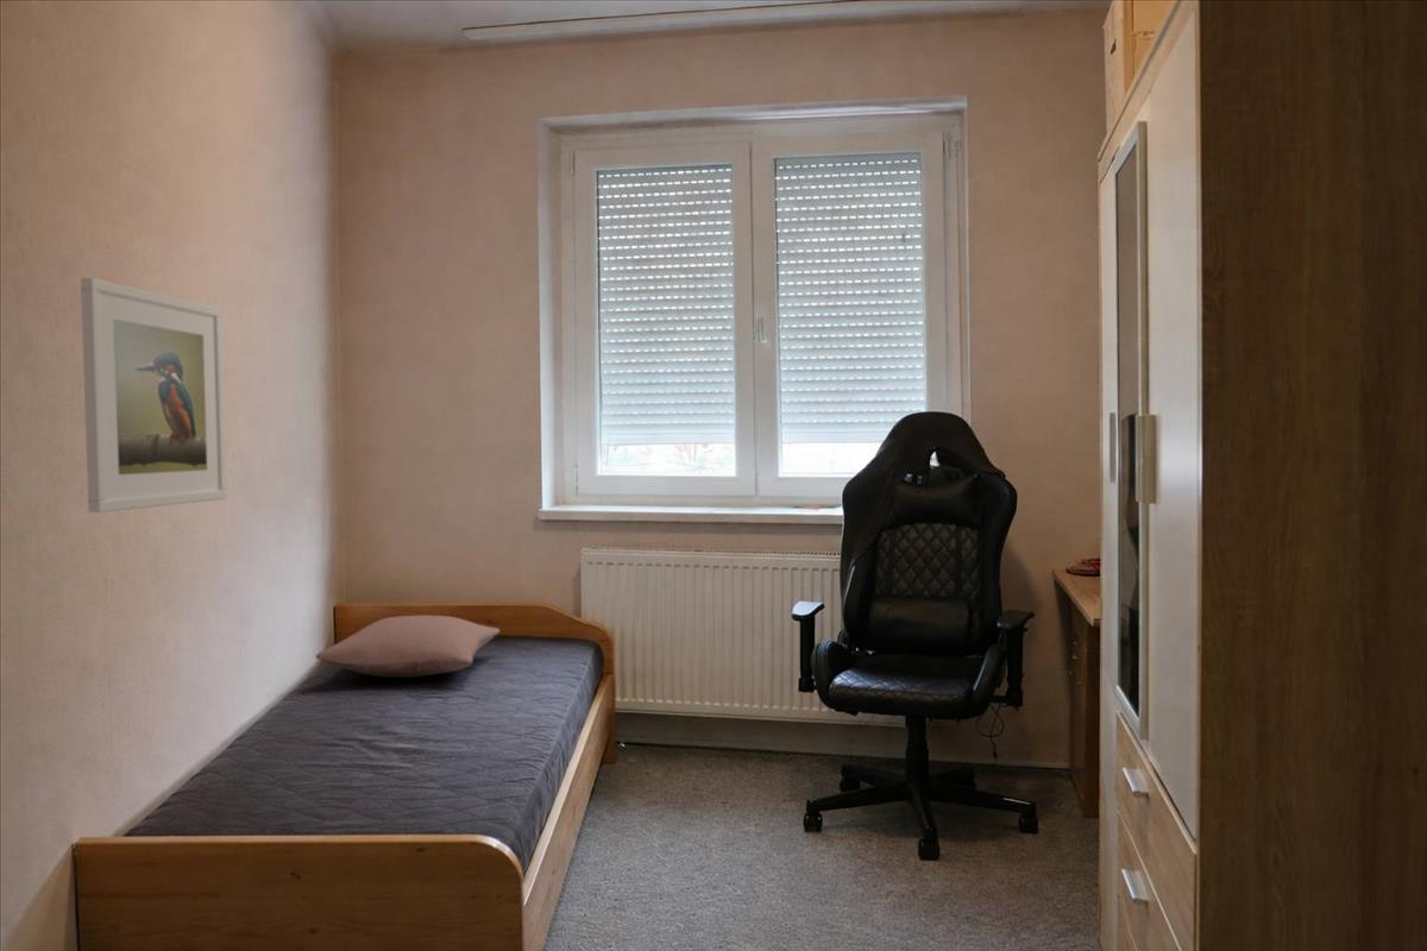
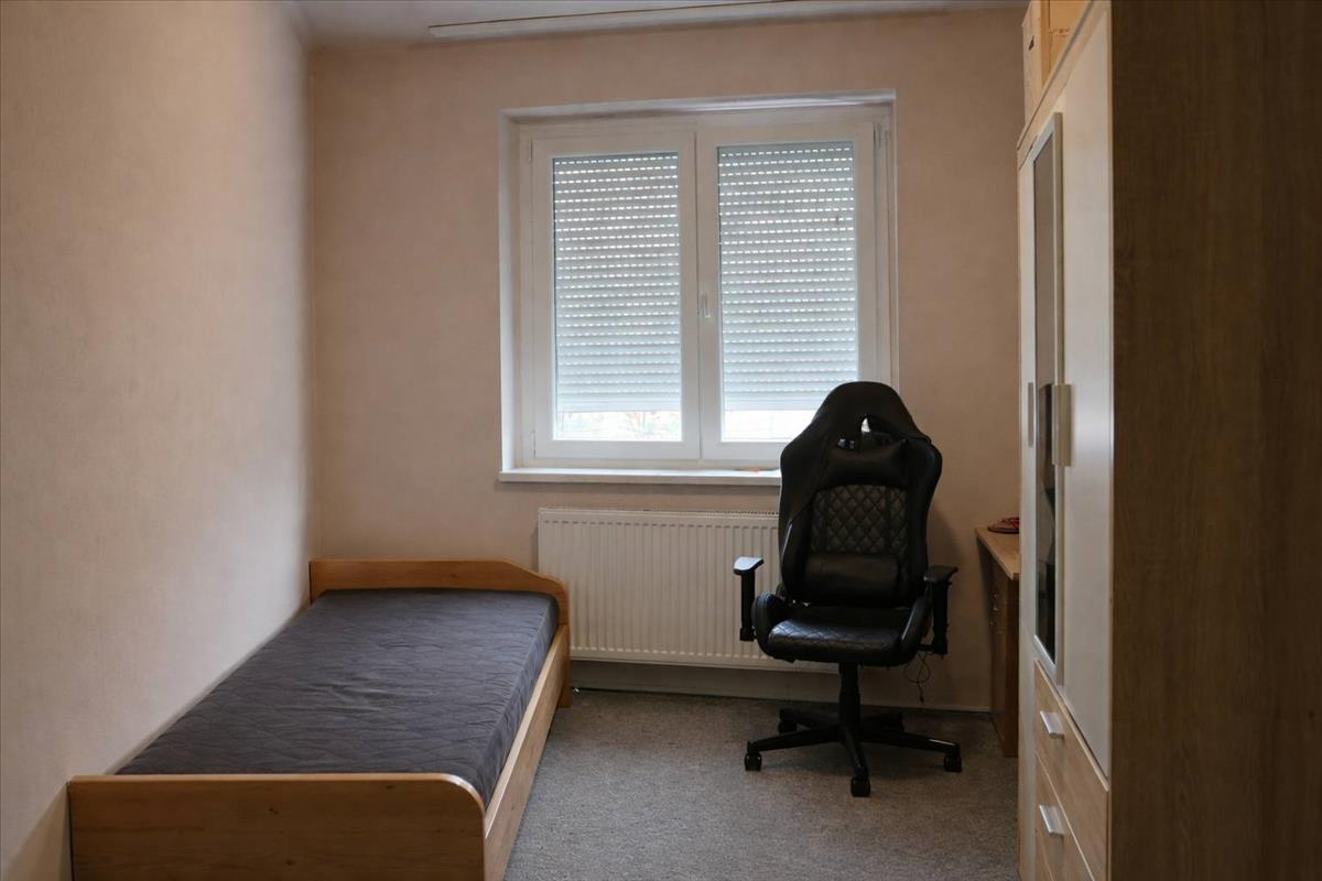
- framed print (161, 399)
- pillow (415, 644)
